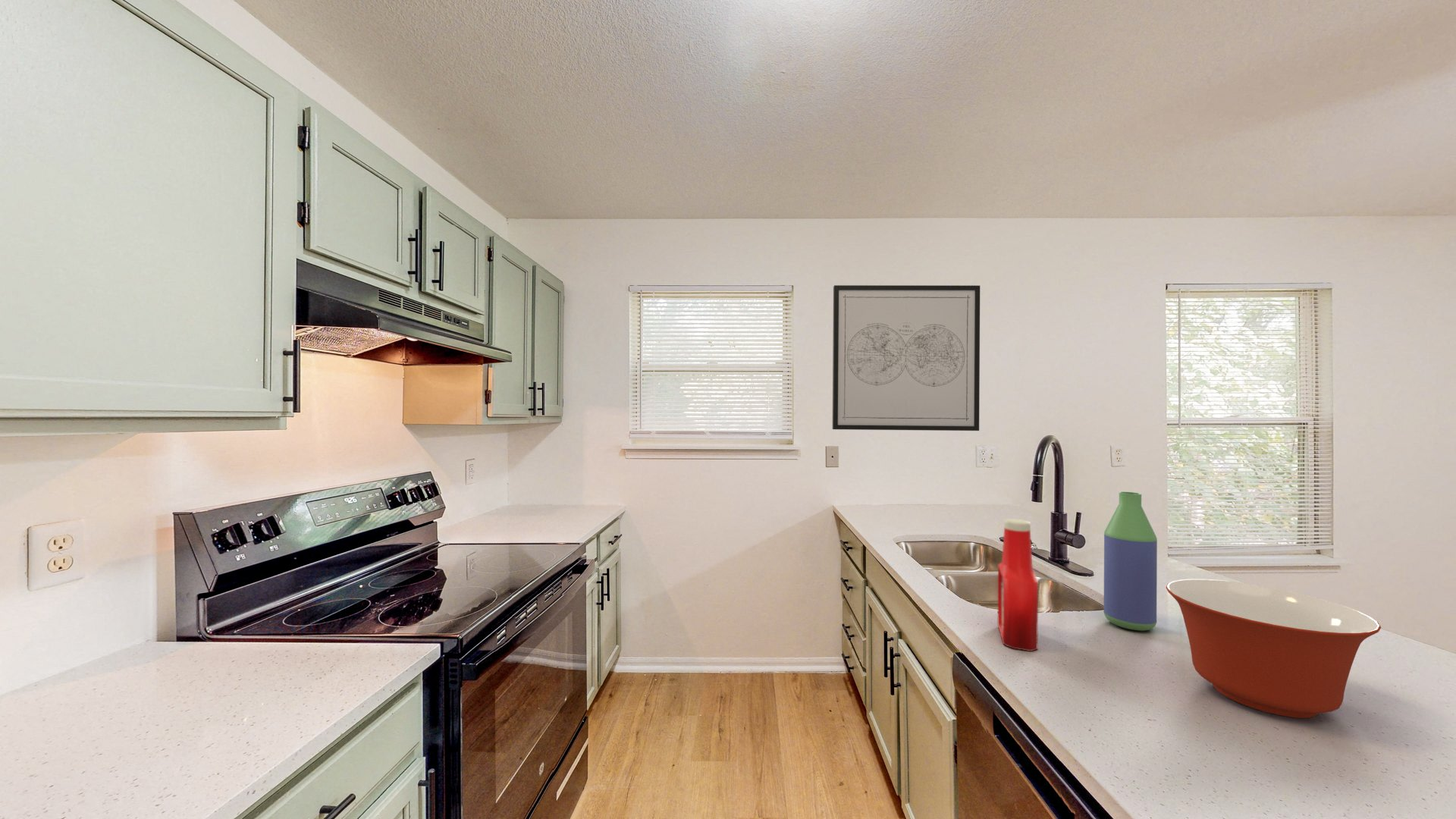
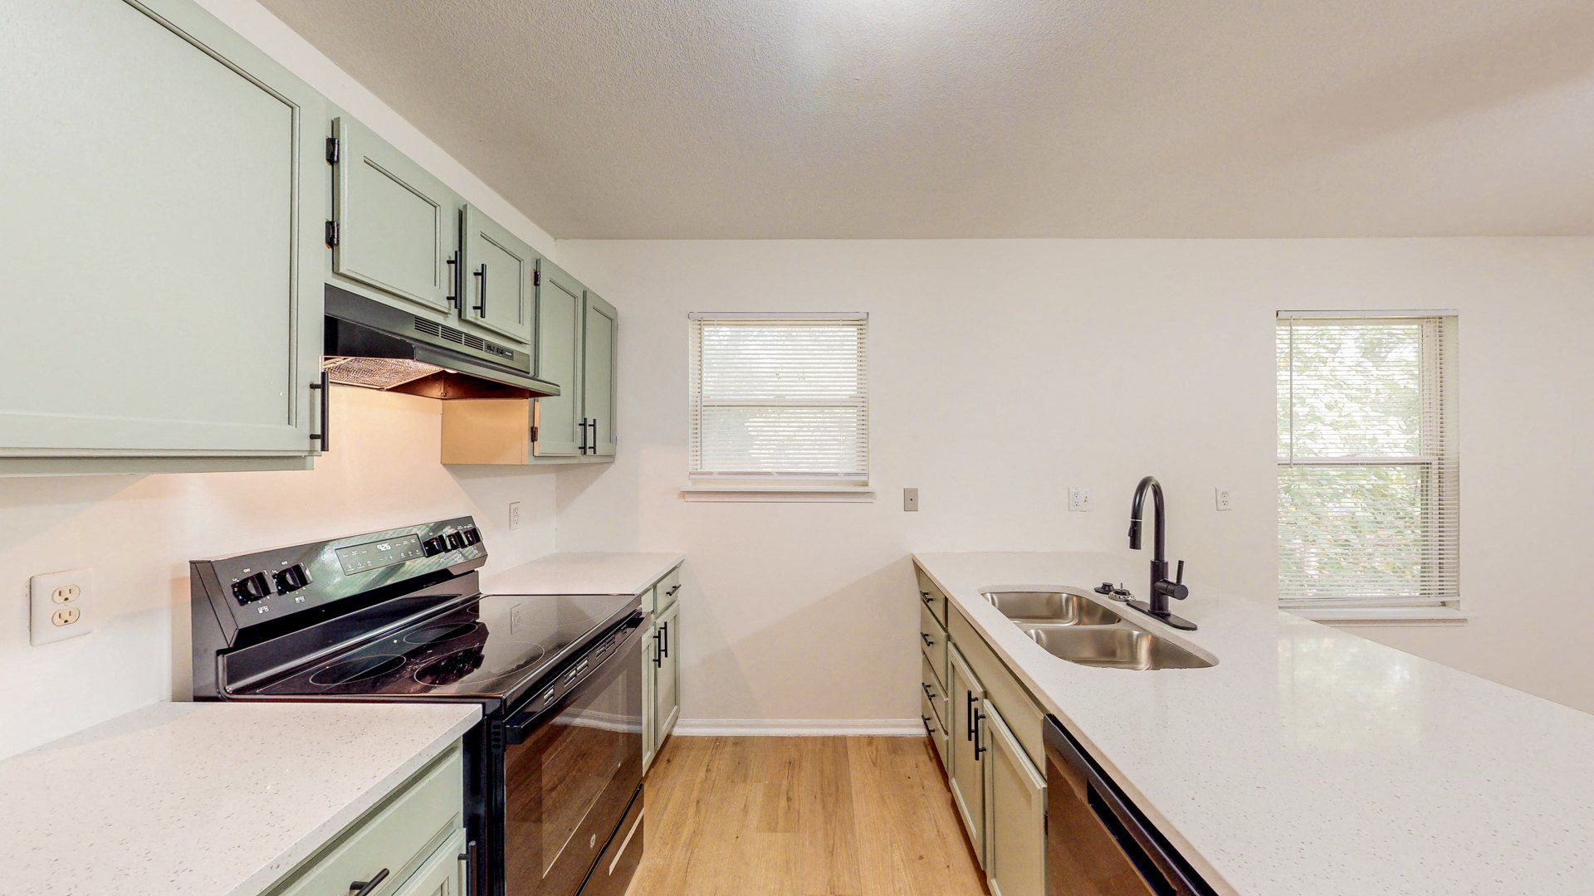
- mixing bowl (1262, 649)
- soap bottle (1016, 579)
- bottle (1129, 559)
- wall art (905, 358)
